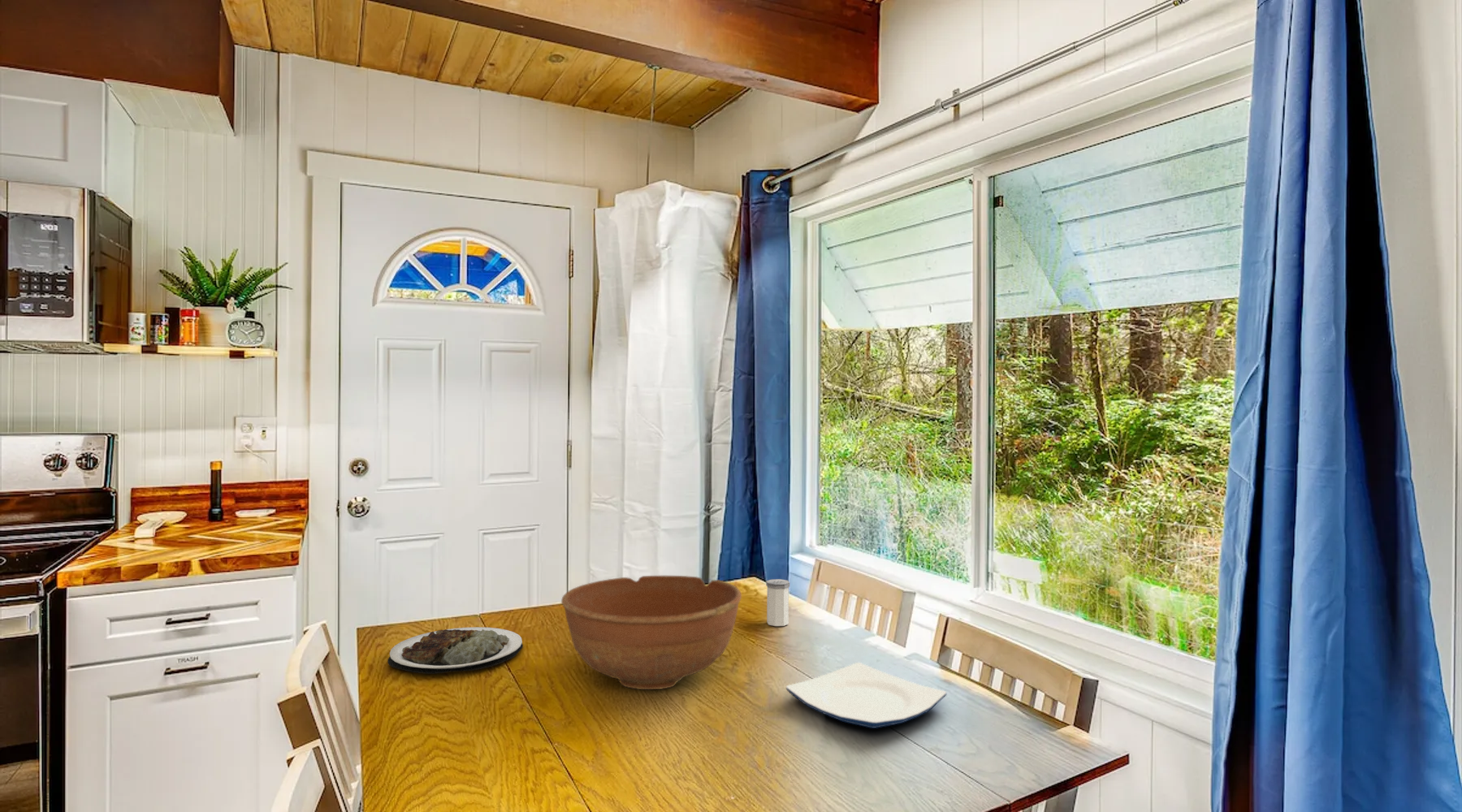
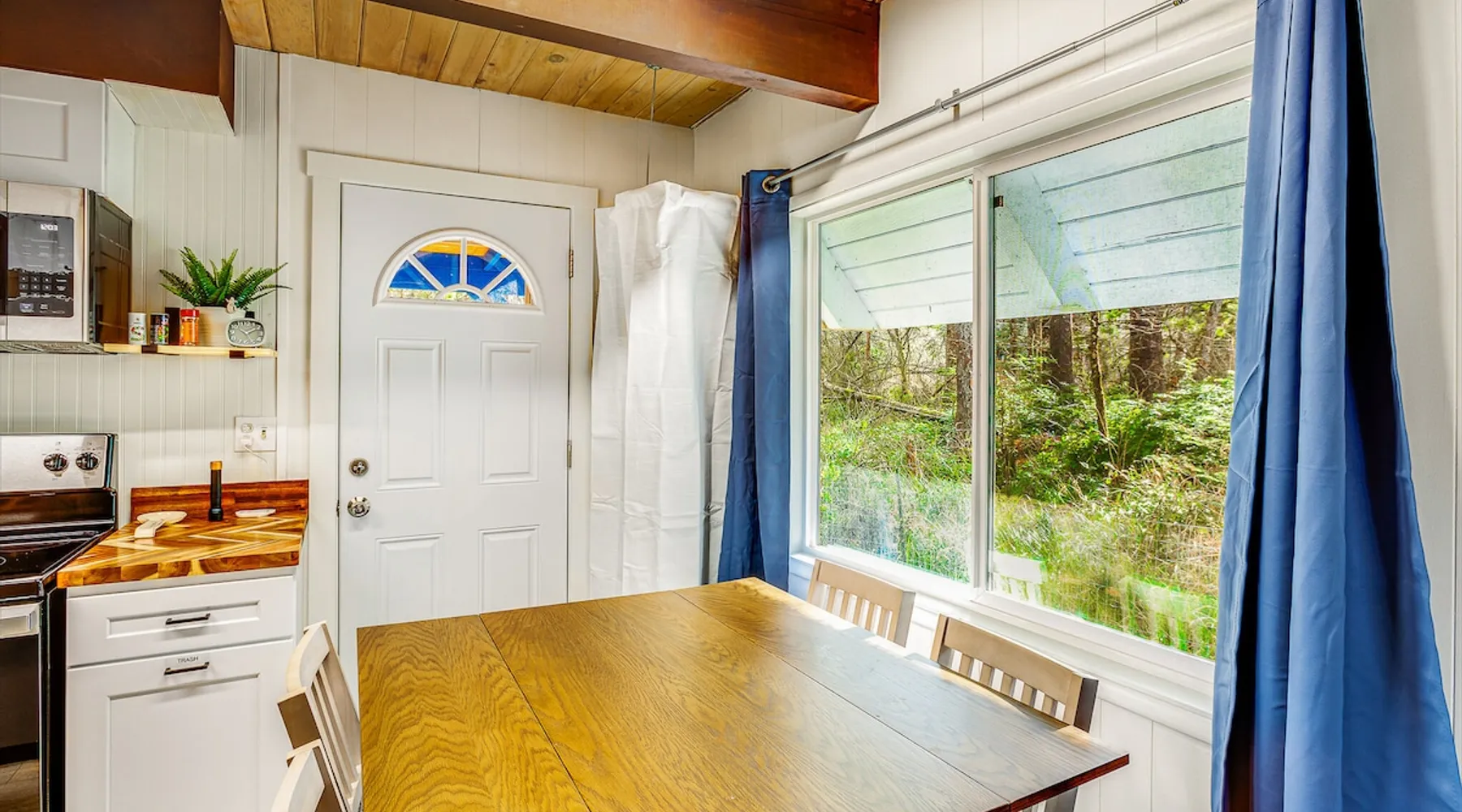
- plate (457, 645)
- plate (865, 697)
- salt shaker (777, 602)
- bowl (651, 633)
